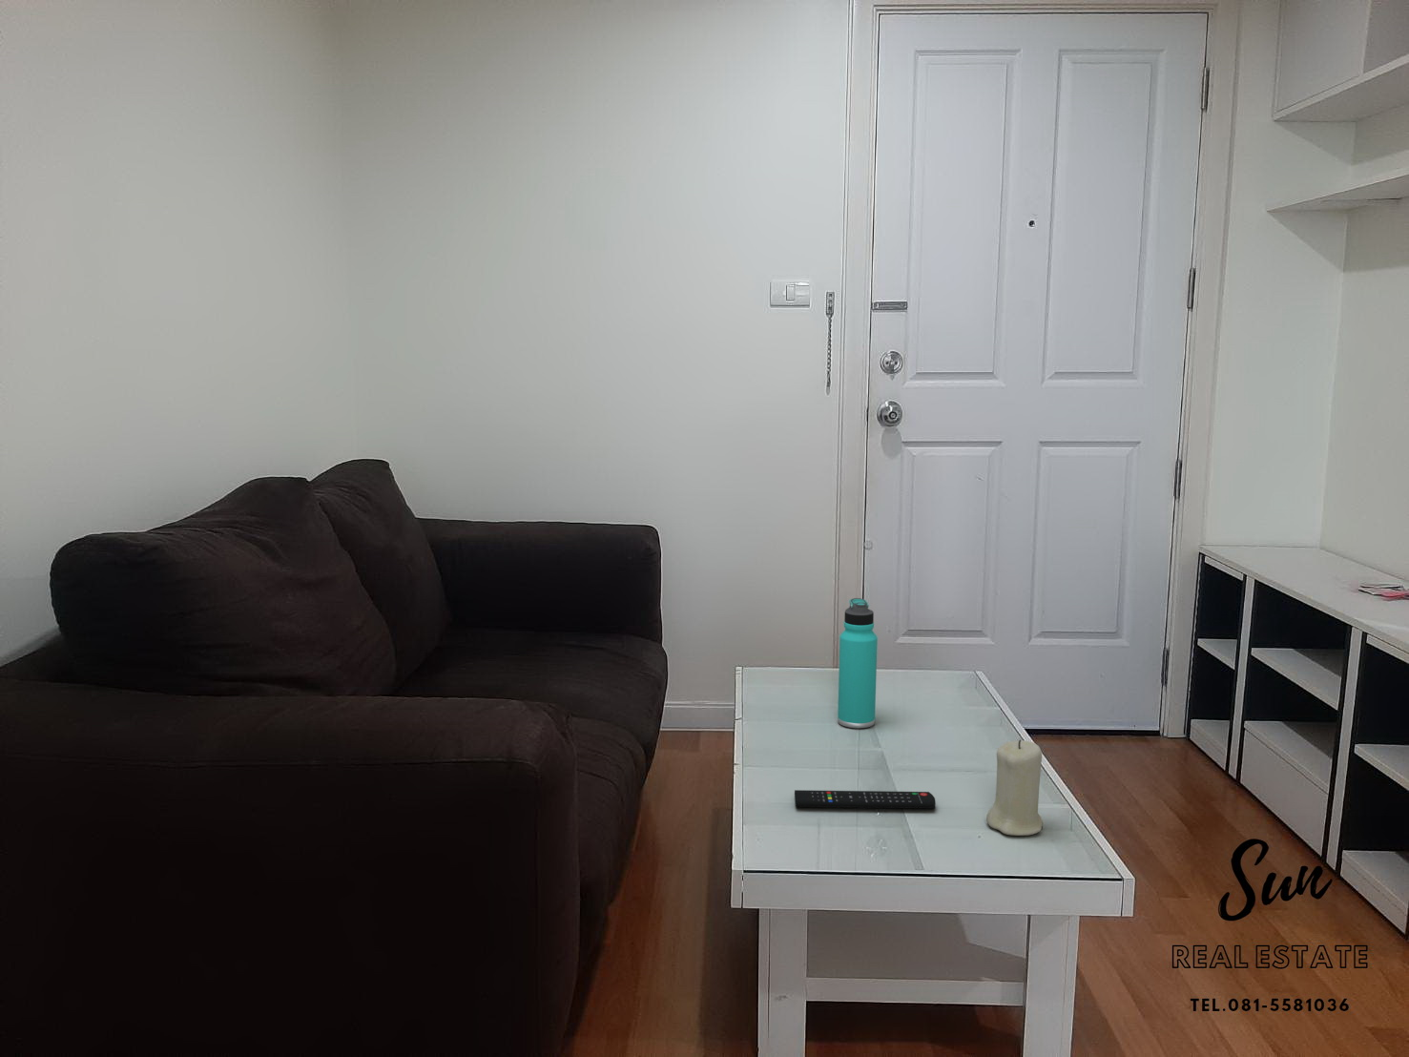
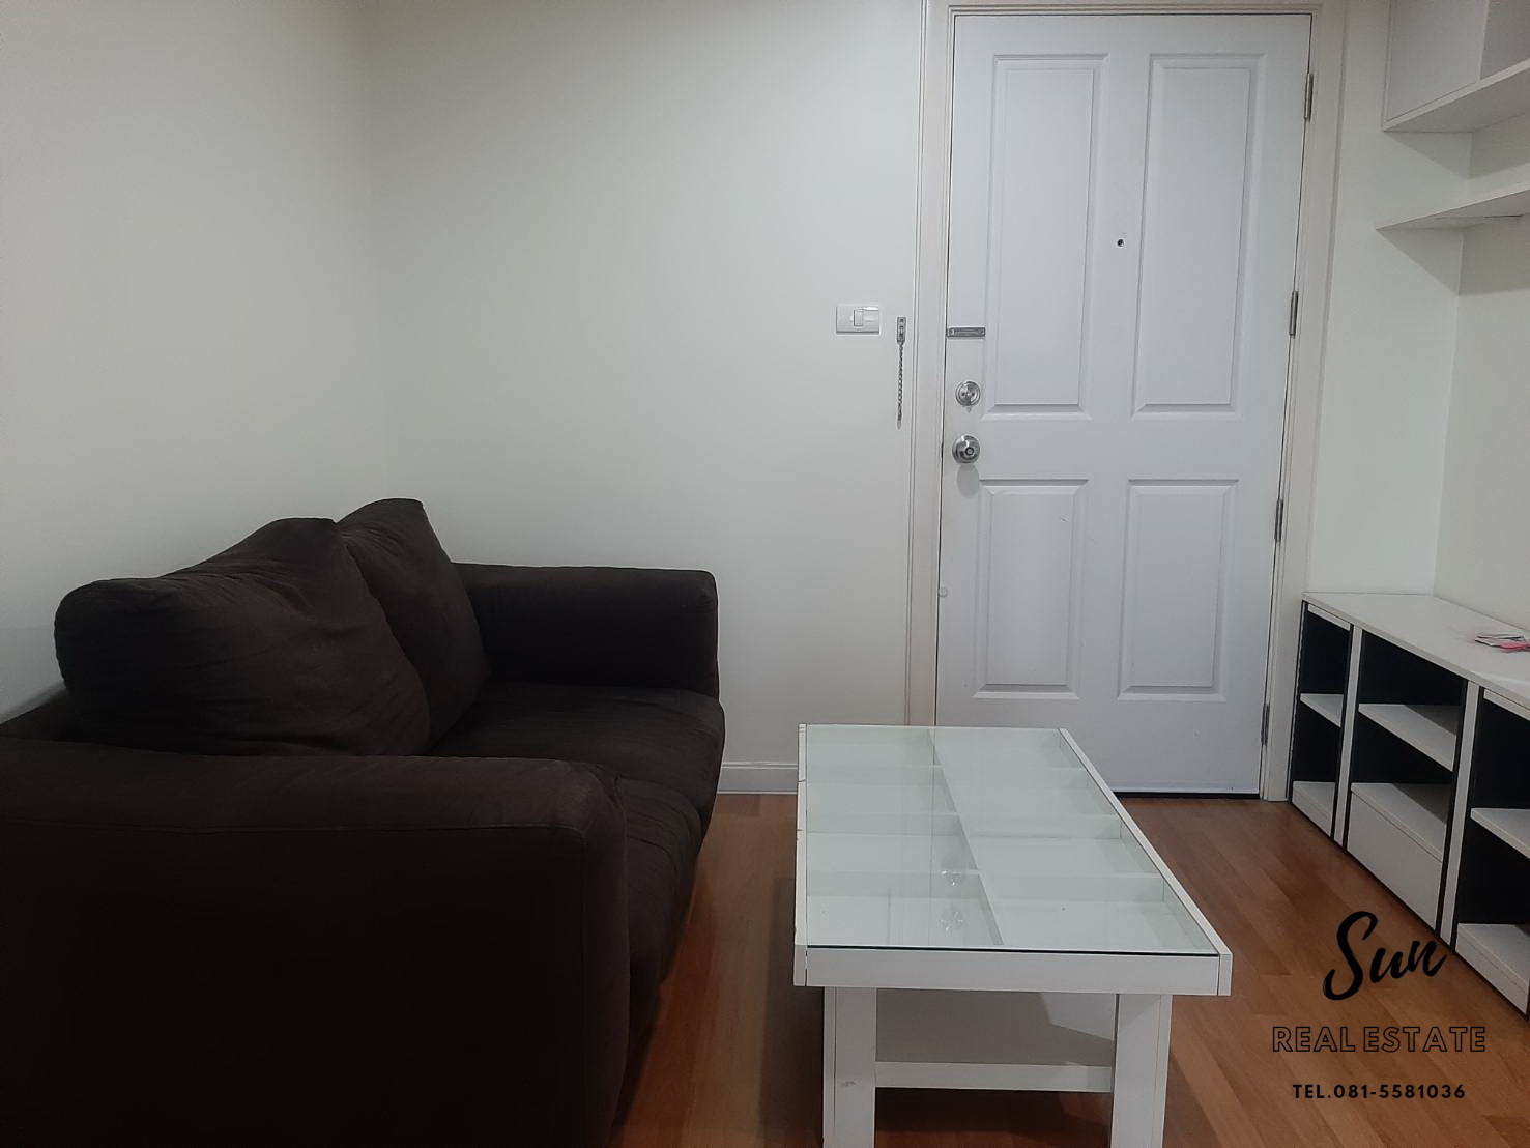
- remote control (864, 801)
- candle (1018, 783)
- thermos bottle (857, 662)
